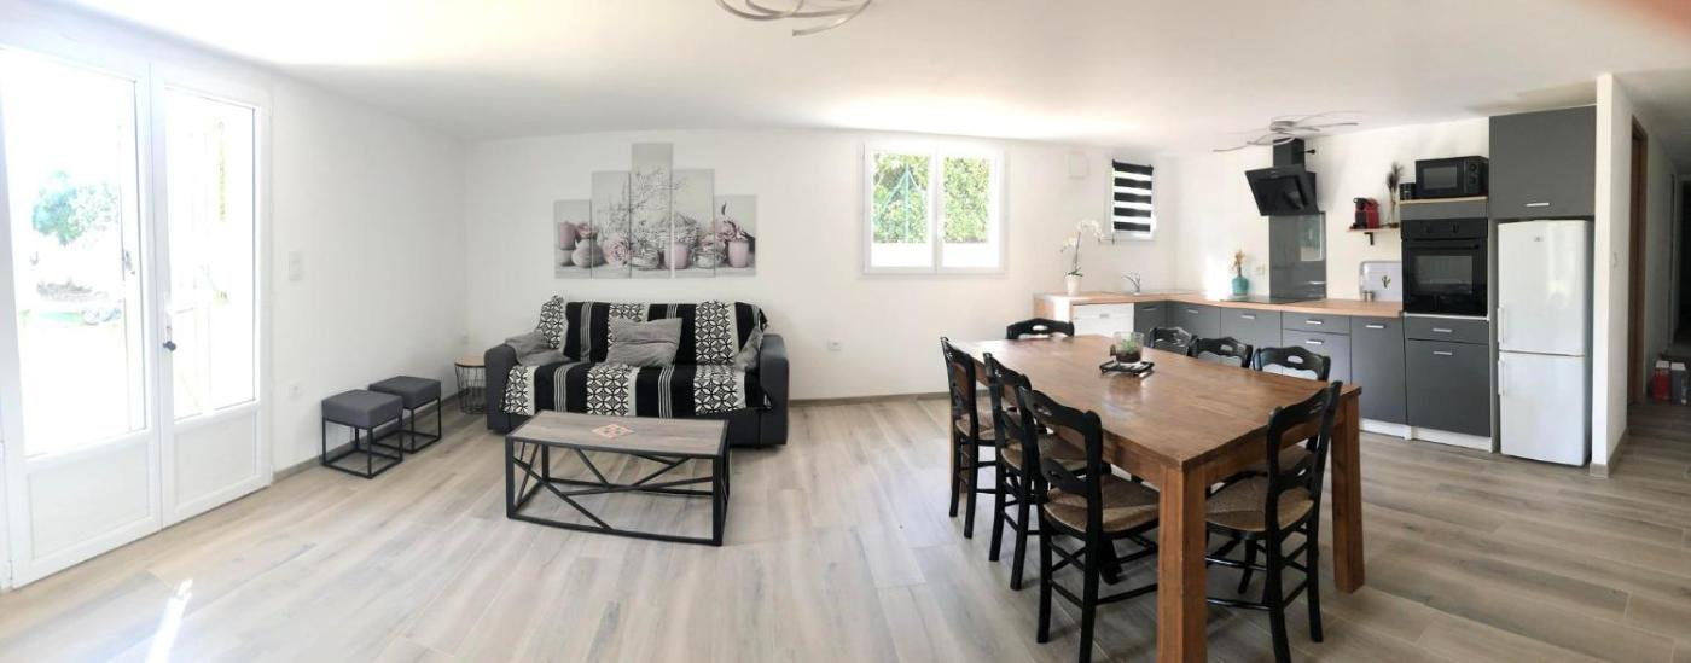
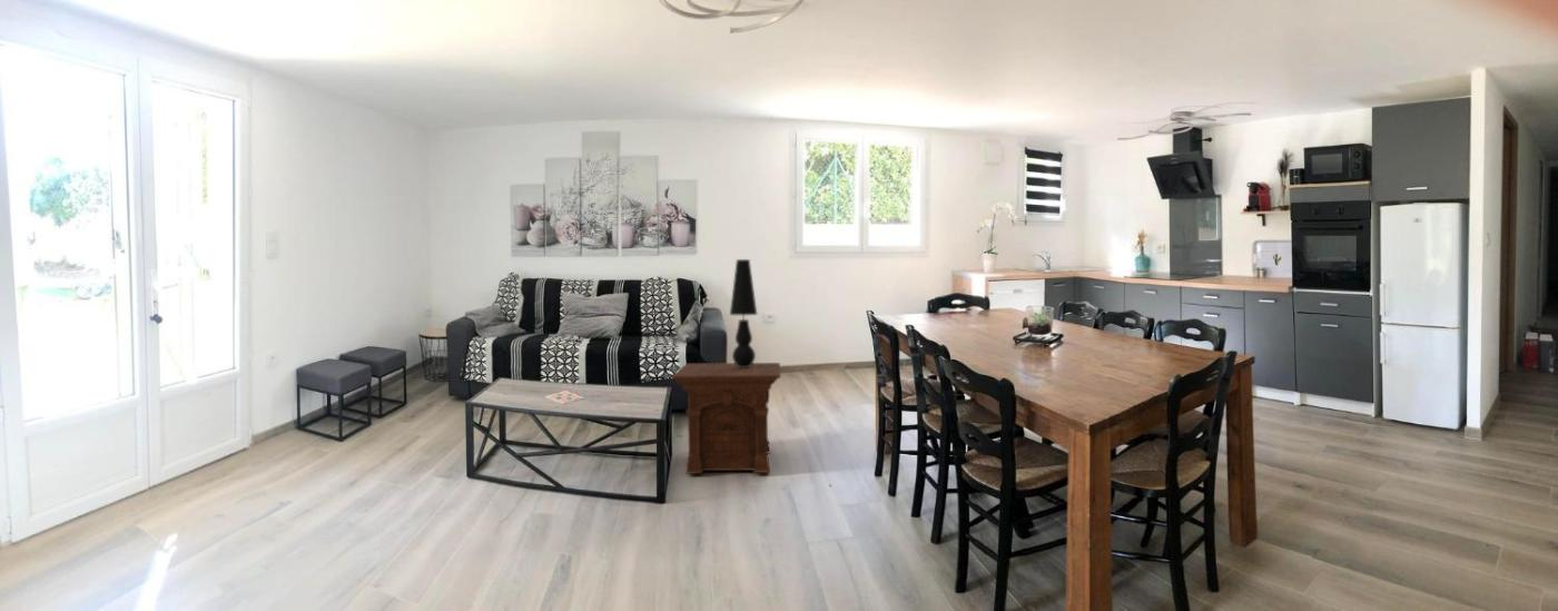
+ table lamp (743, 313)
+ side table (730, 415)
